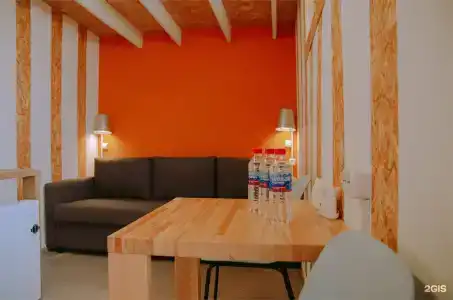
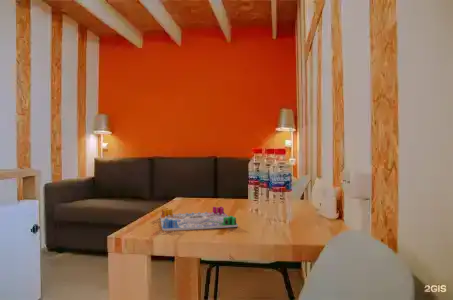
+ board game (196, 217)
